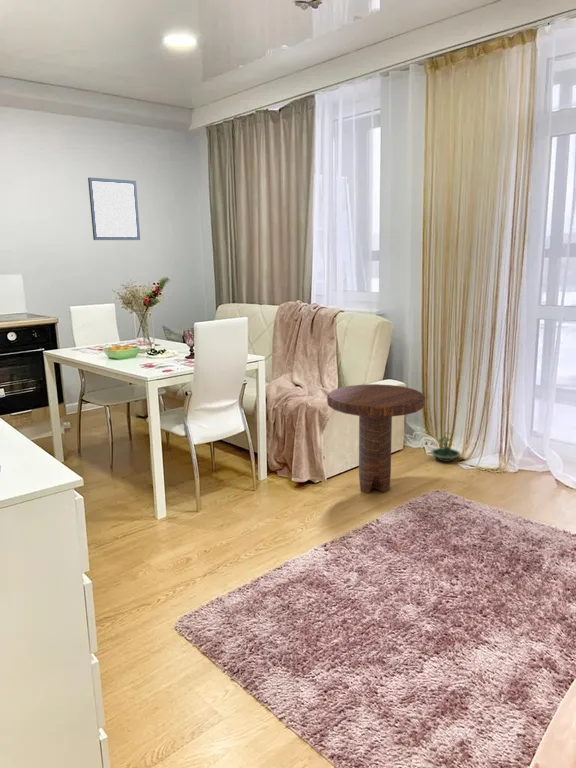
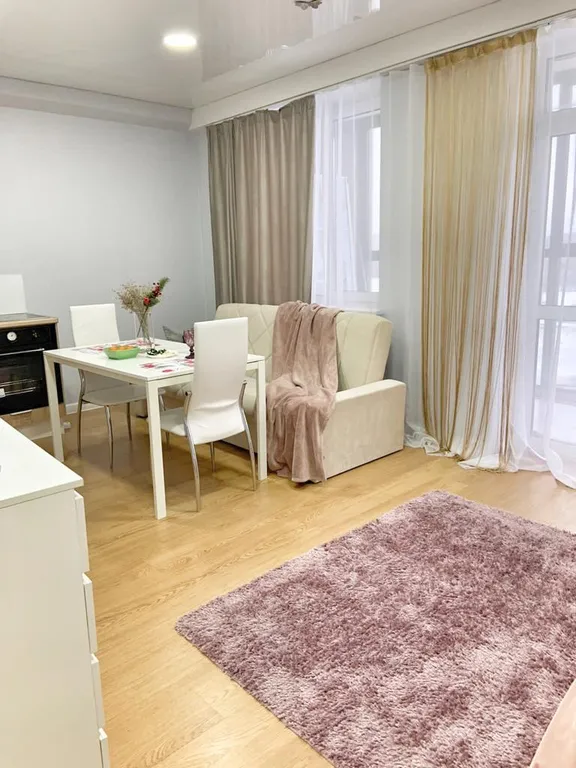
- wall art (115, 210)
- side table (374, 442)
- terrarium (446, 437)
